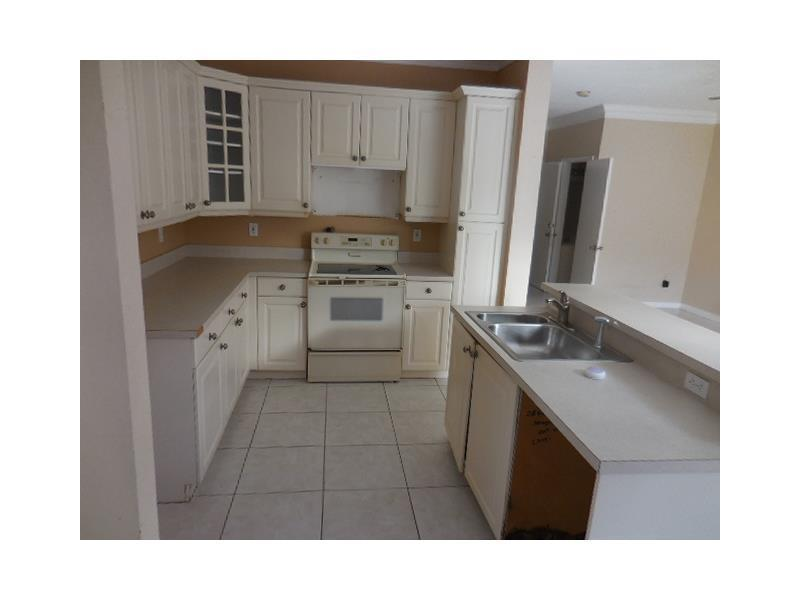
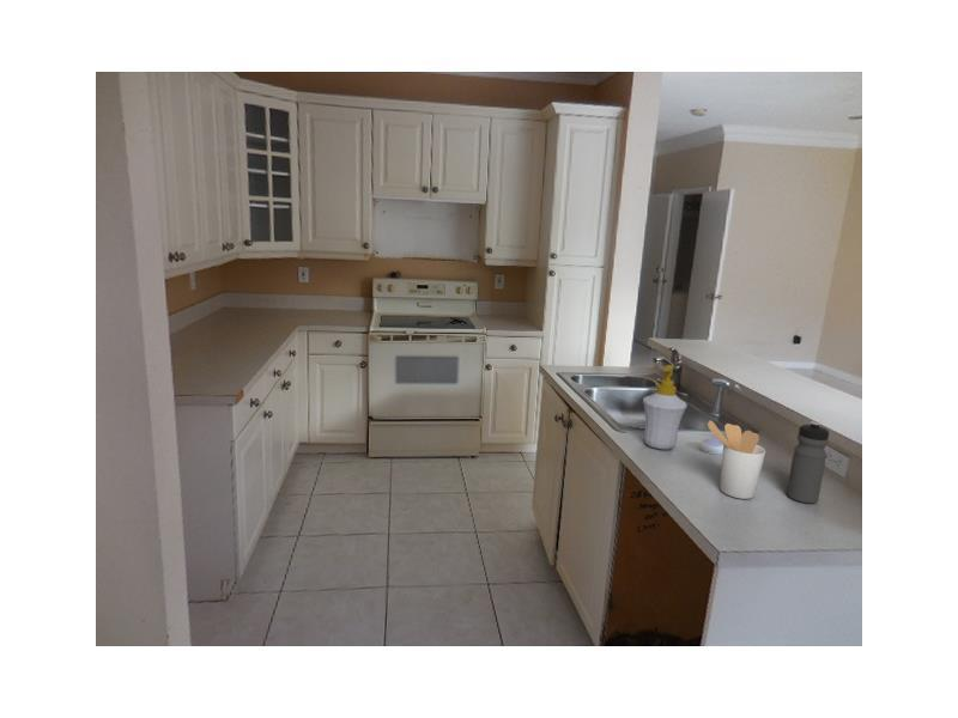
+ soap bottle (663, 406)
+ water bottle (808, 460)
+ utensil holder (730, 457)
